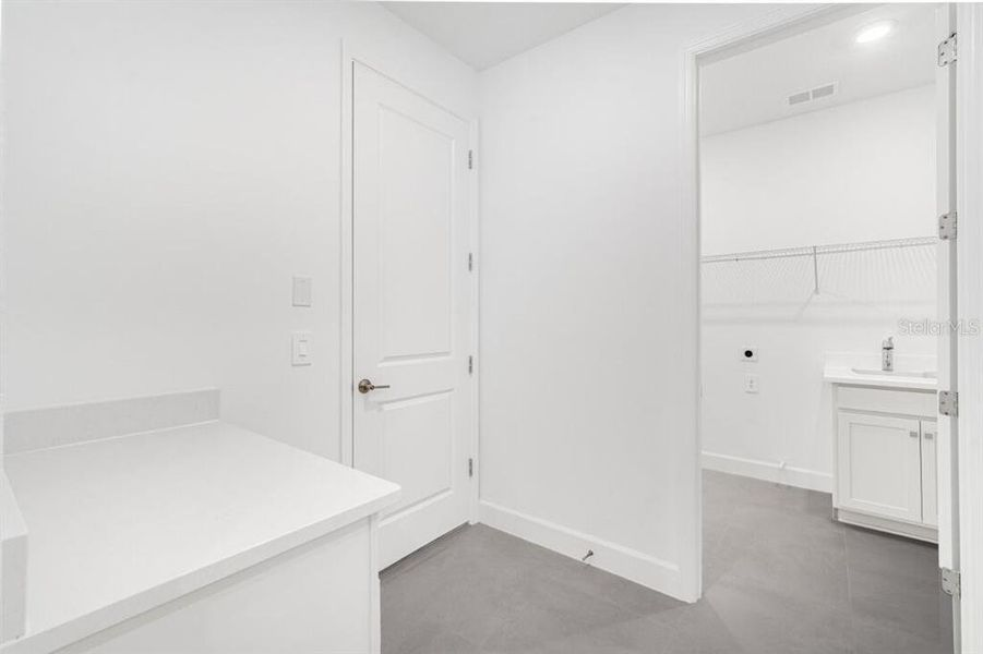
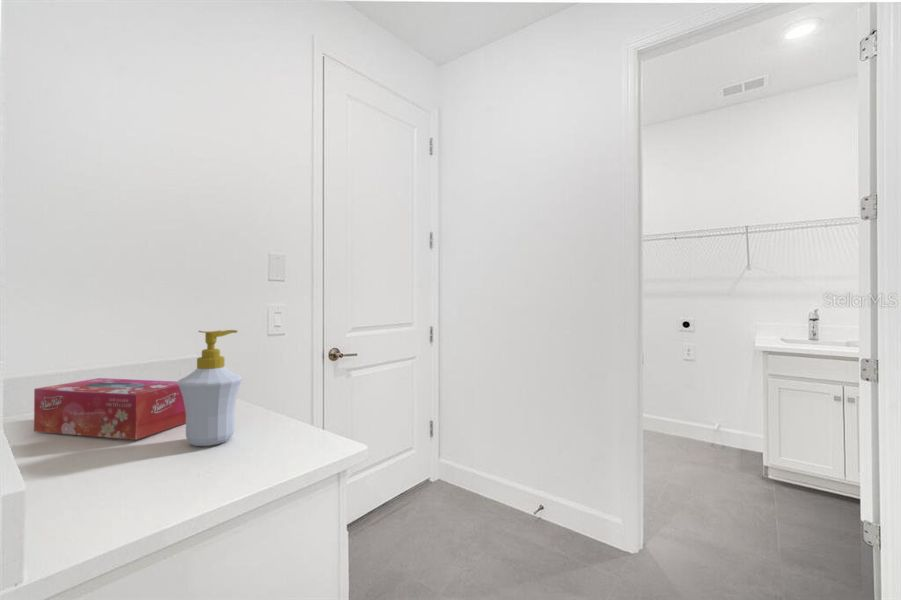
+ soap bottle (210, 385)
+ tissue box (115, 405)
